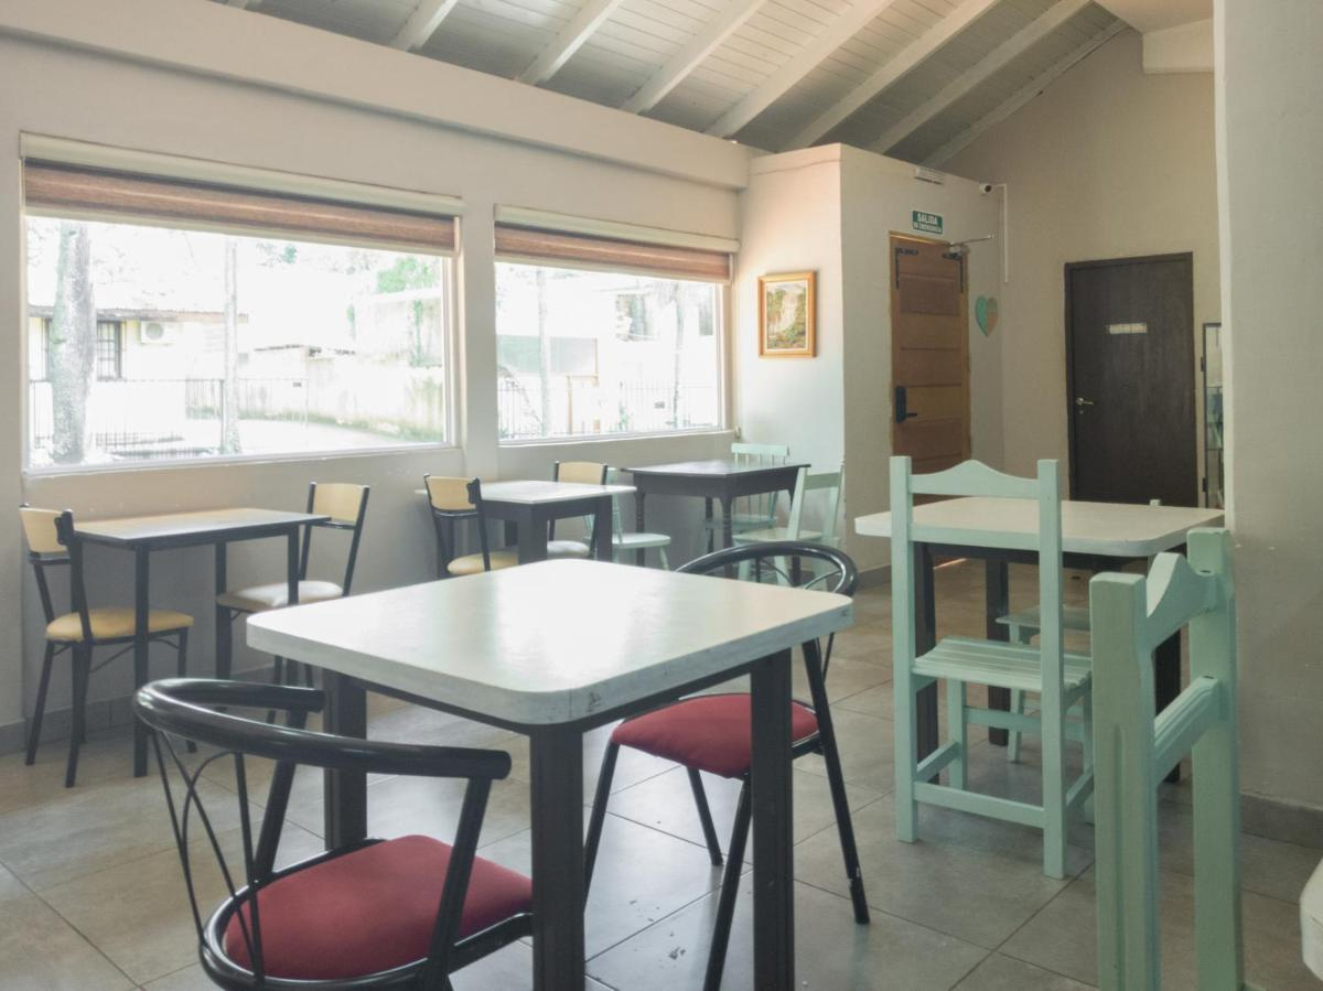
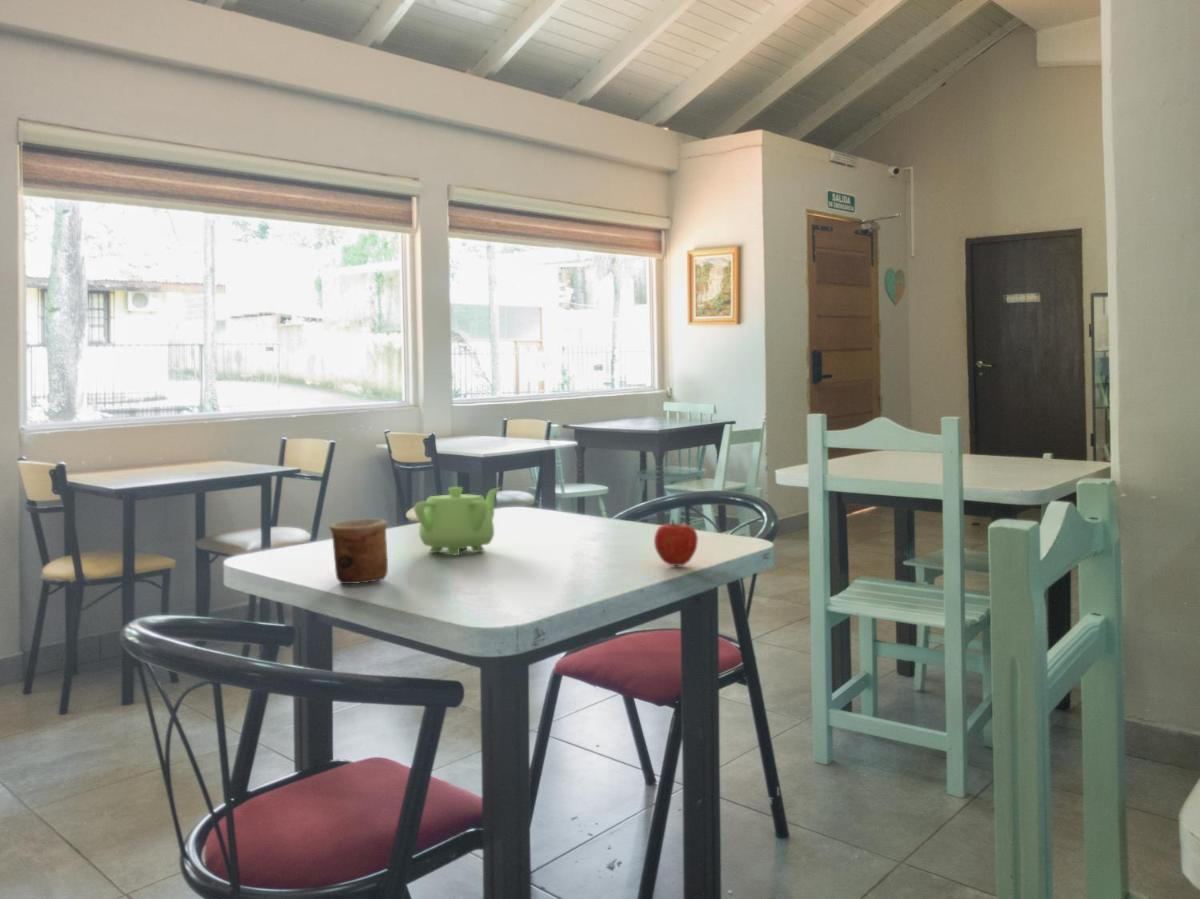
+ cup (359, 551)
+ teapot (459, 518)
+ fruit (676, 542)
